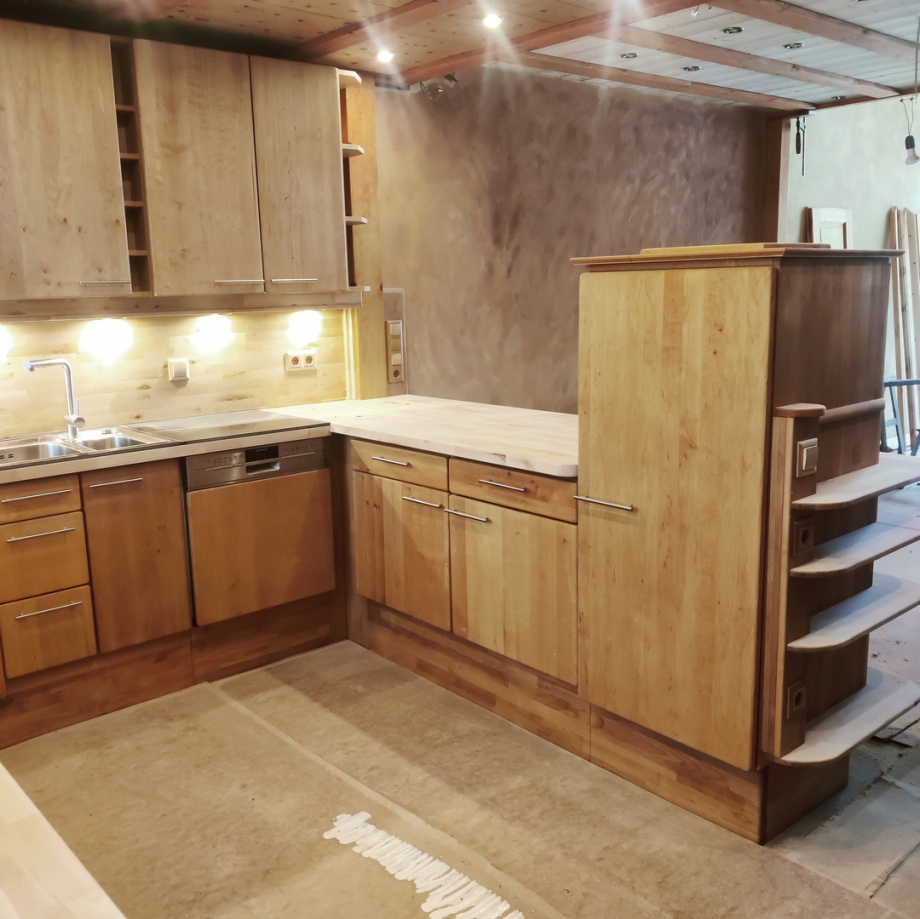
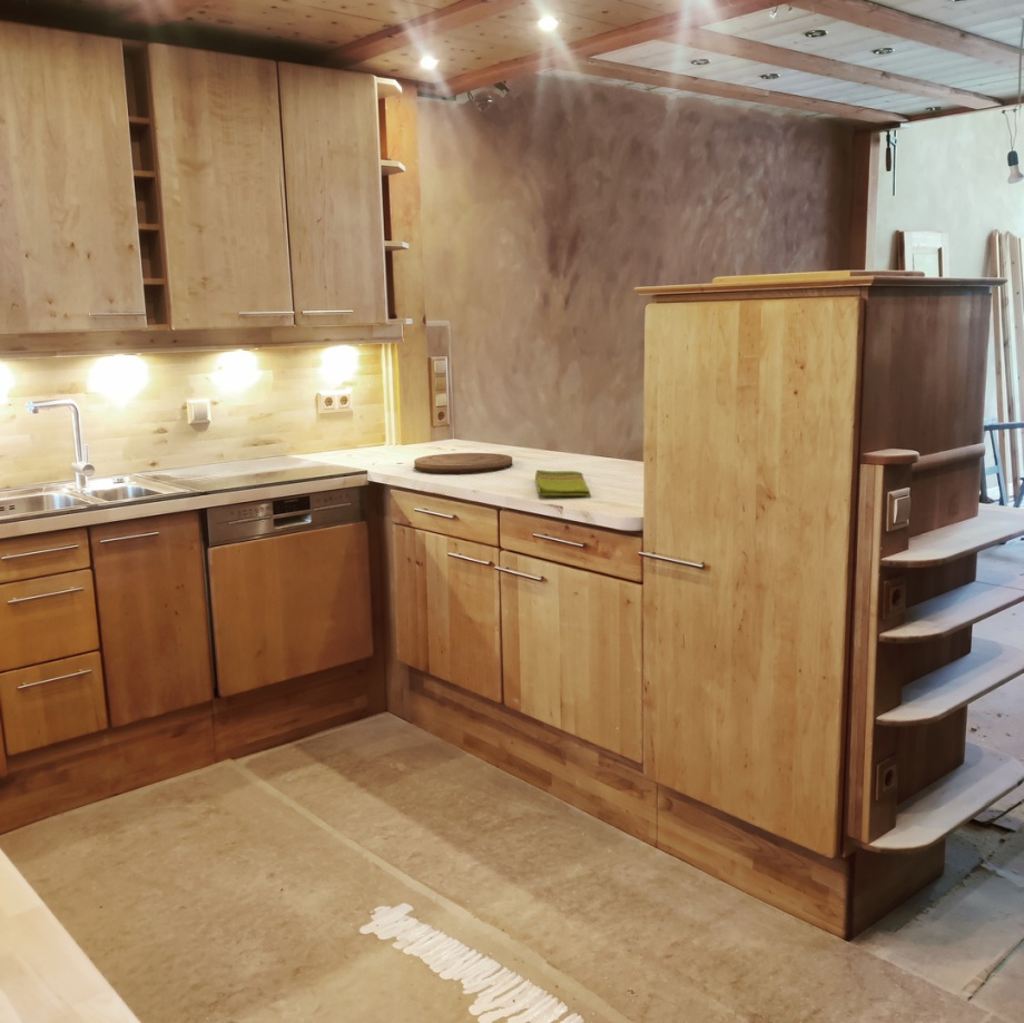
+ cutting board (463, 462)
+ dish towel (561, 482)
